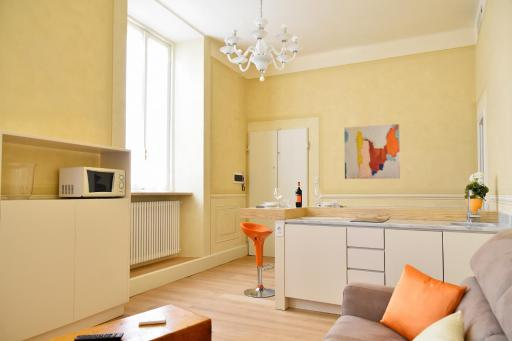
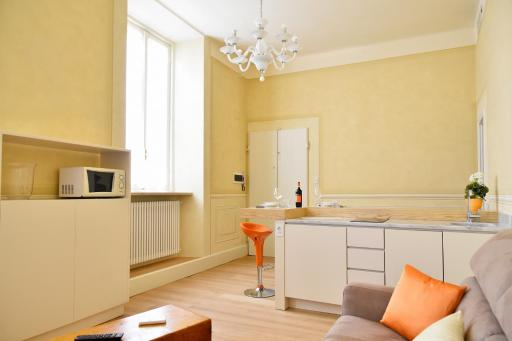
- wall art (371, 152)
